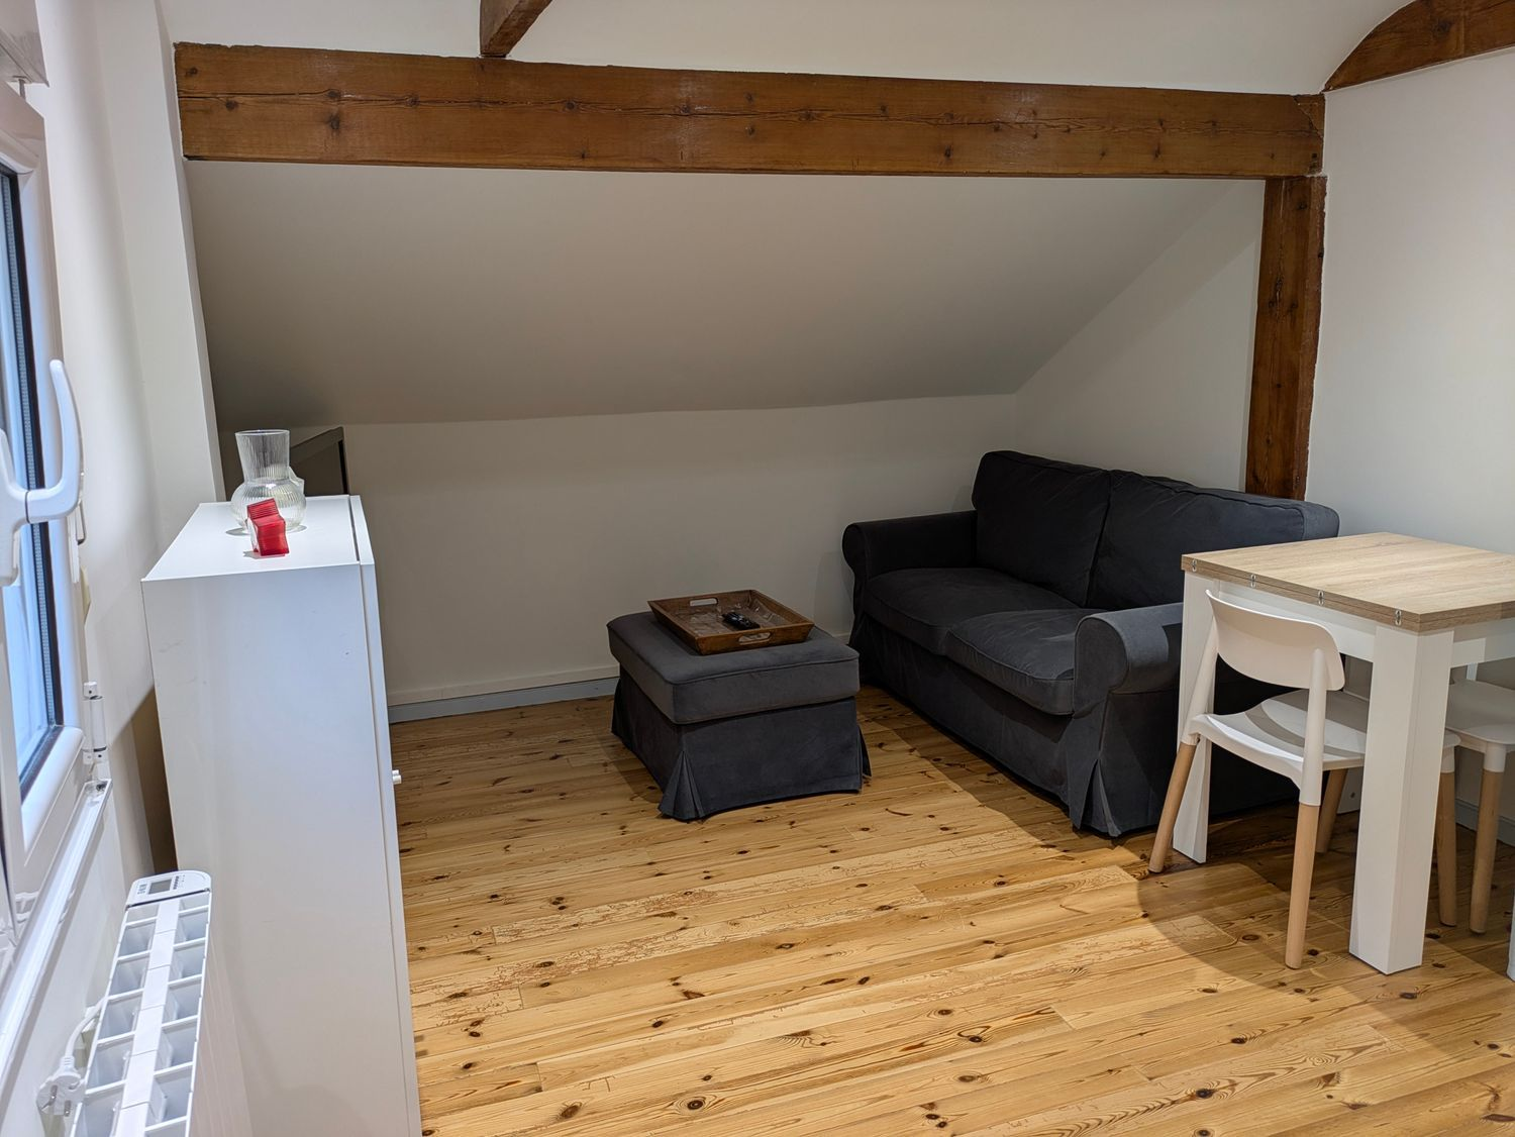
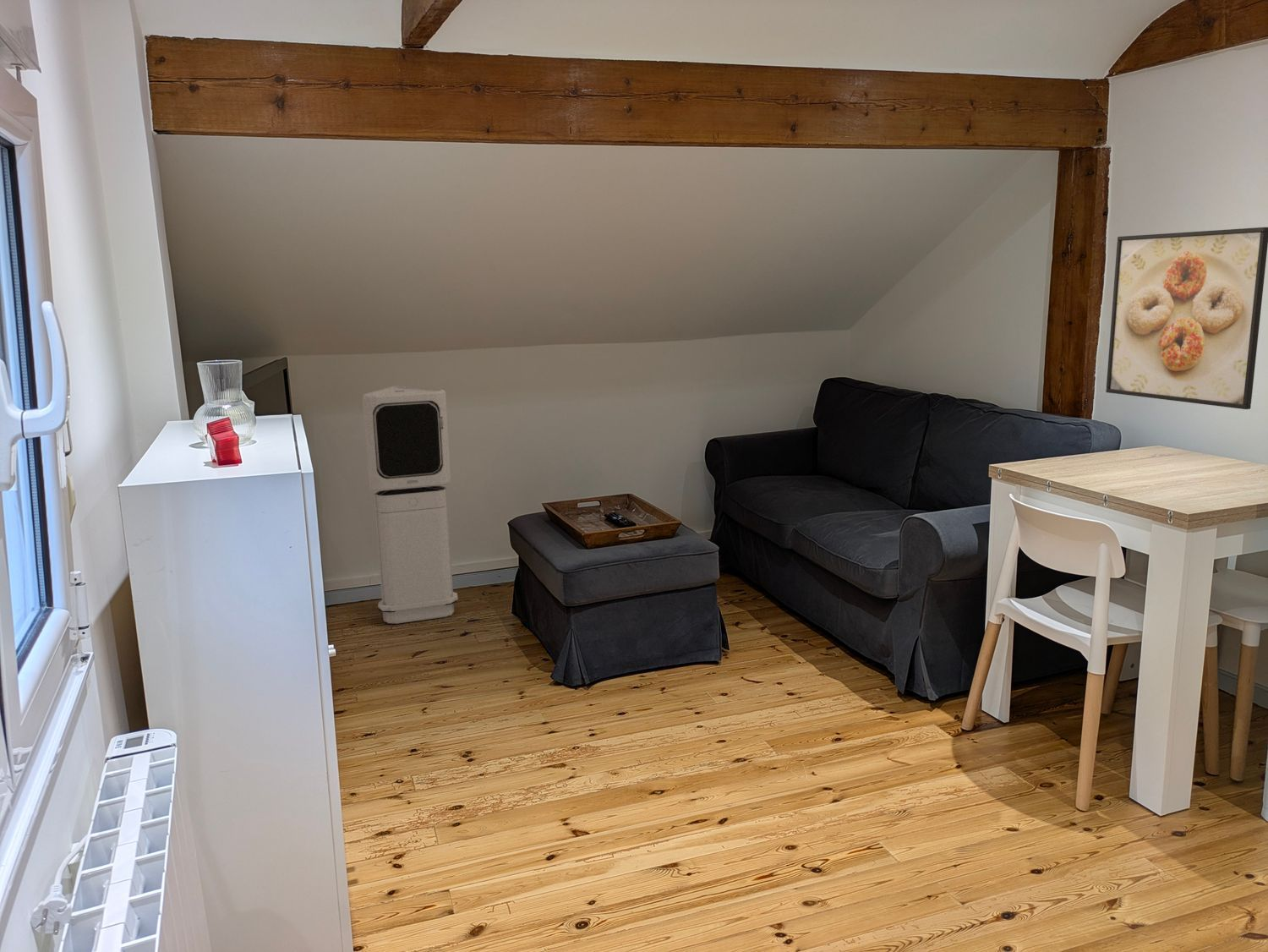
+ air purifier (408, 501)
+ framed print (1179, 317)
